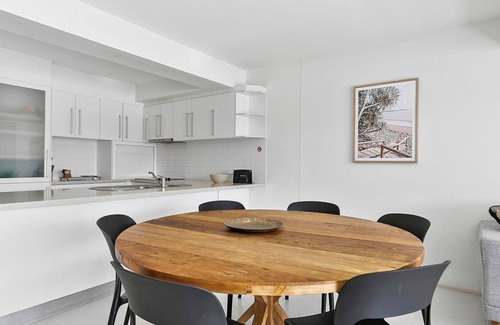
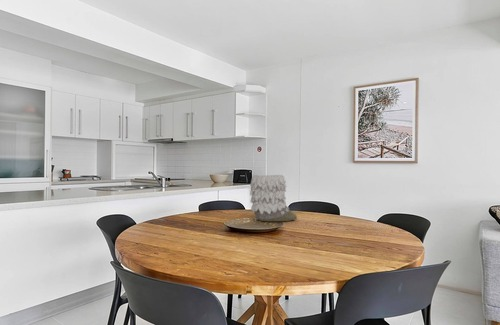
+ vase (273, 197)
